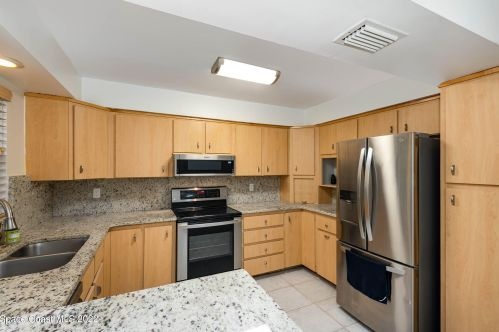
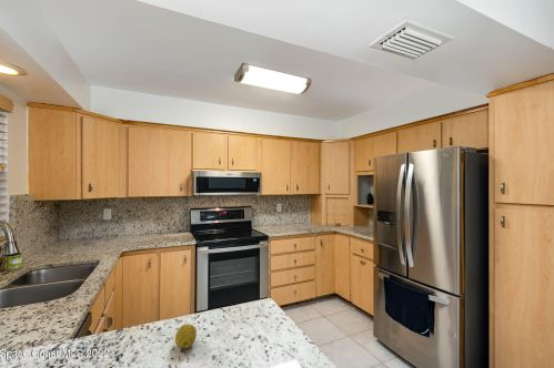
+ fruit (185, 335)
